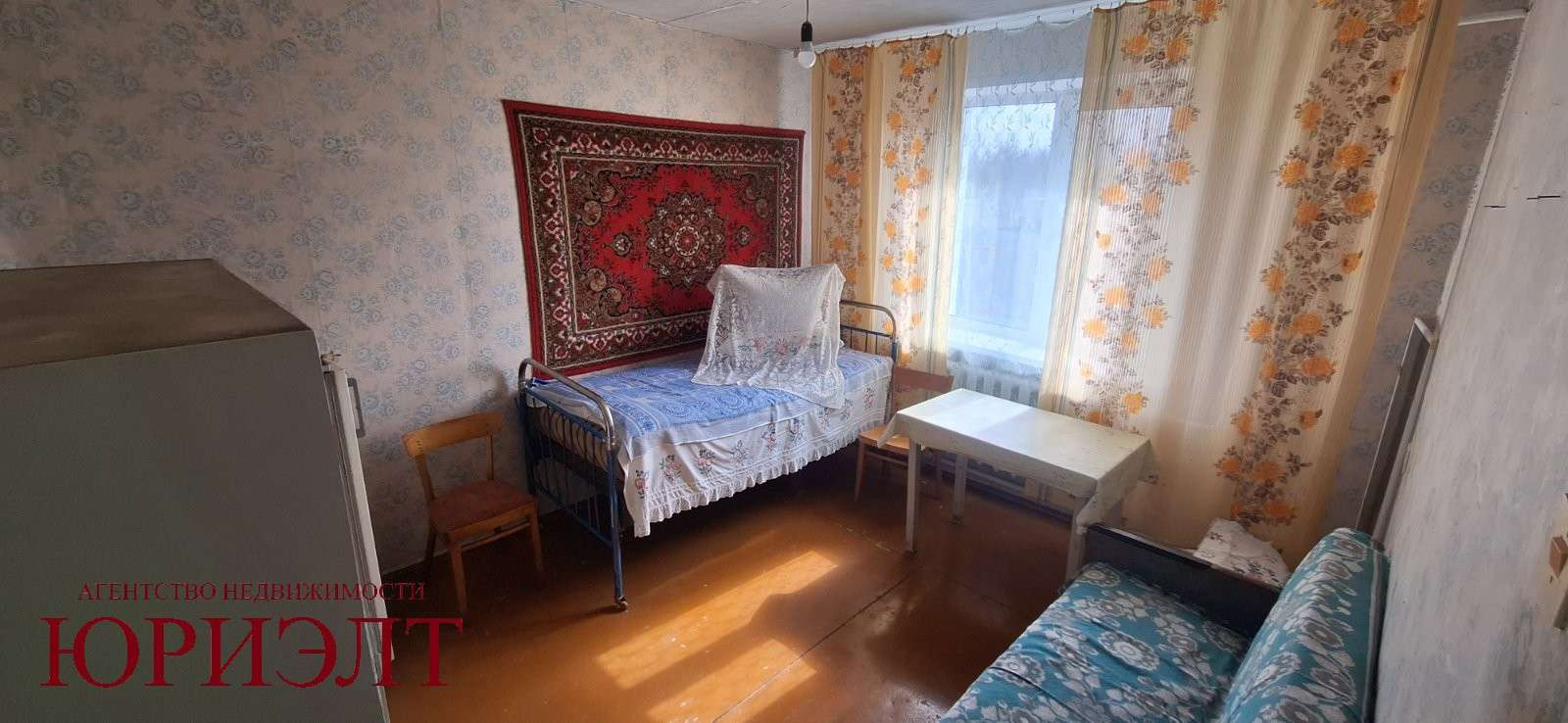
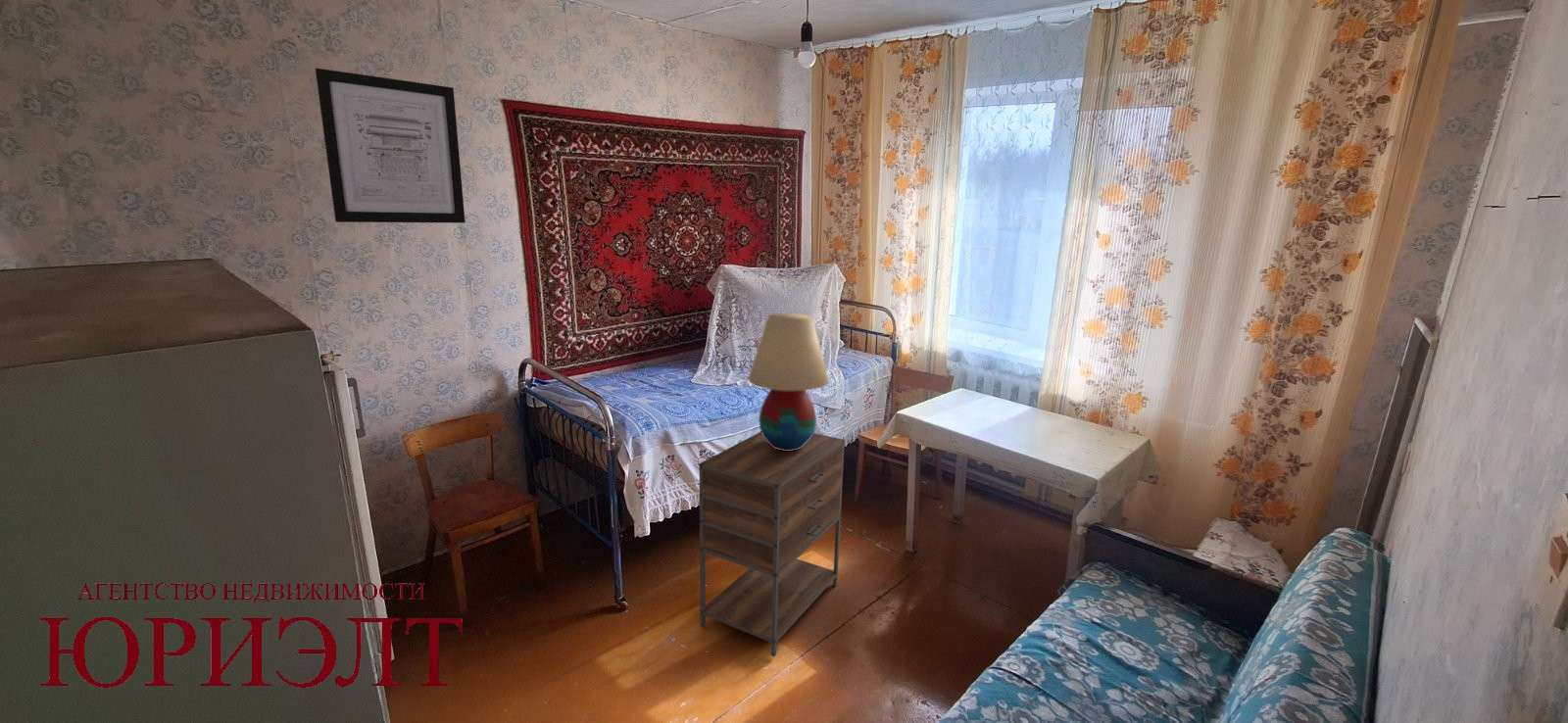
+ wall art (396, 152)
+ nightstand (777, 531)
+ table lamp (788, 382)
